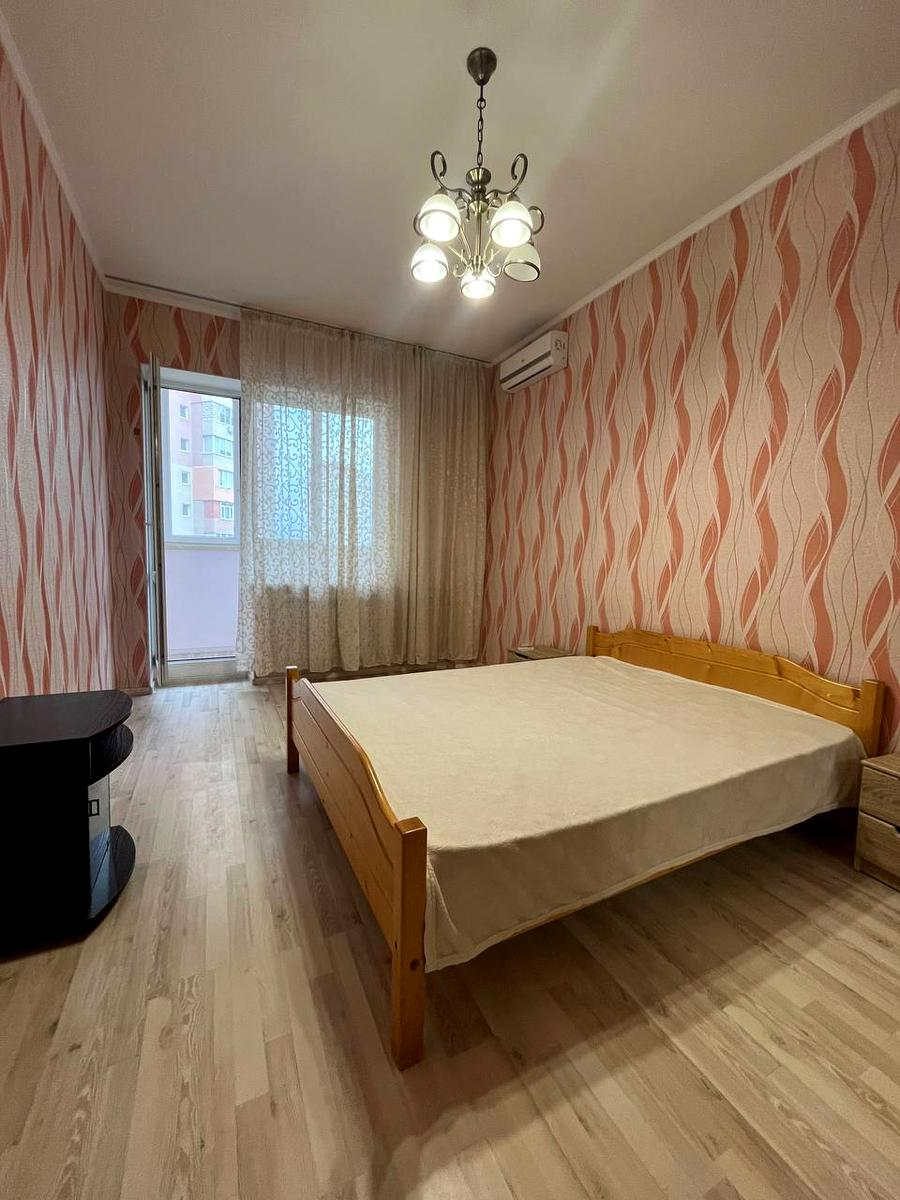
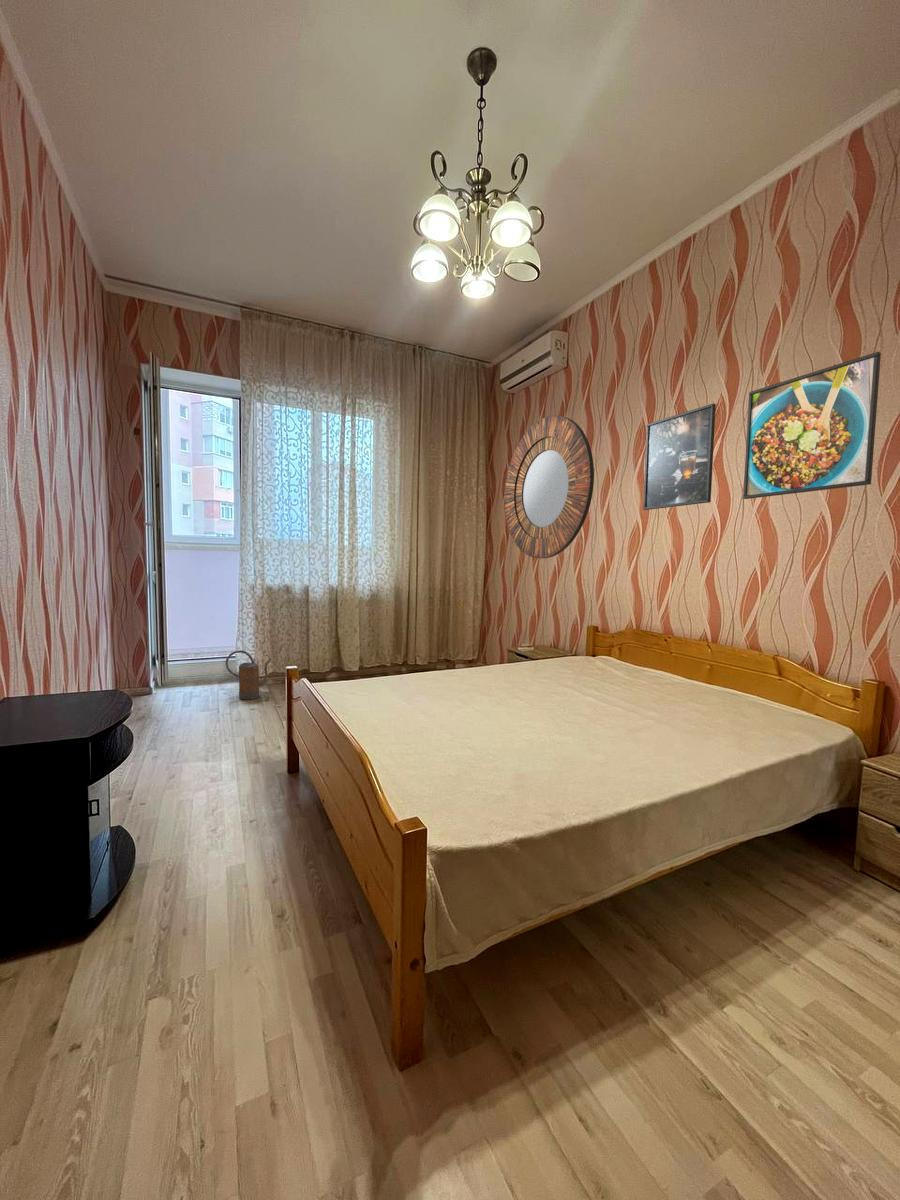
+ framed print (804, 433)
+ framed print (676, 460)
+ home mirror (543, 489)
+ watering can (249, 673)
